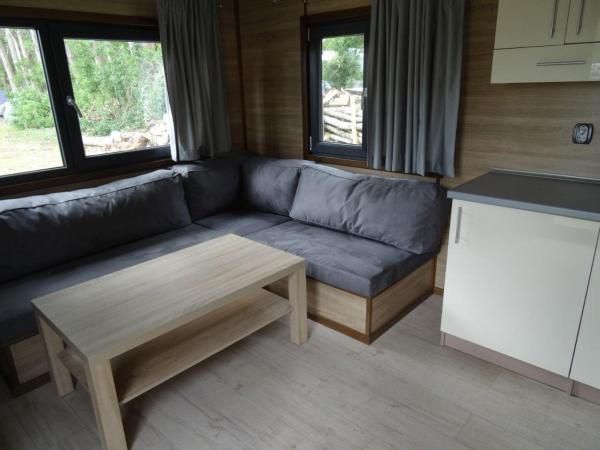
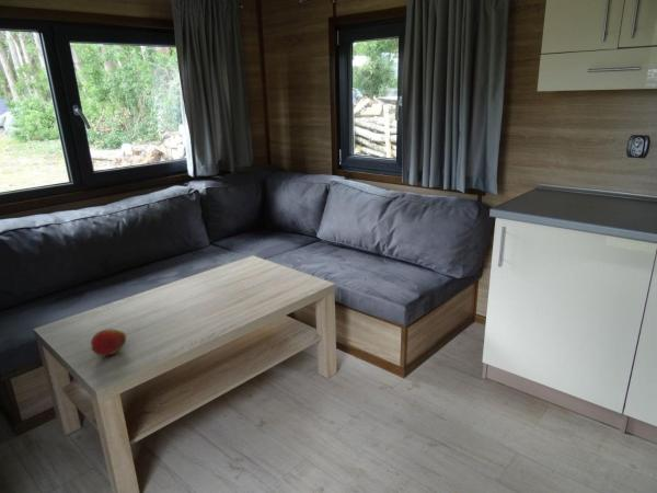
+ fruit (108, 341)
